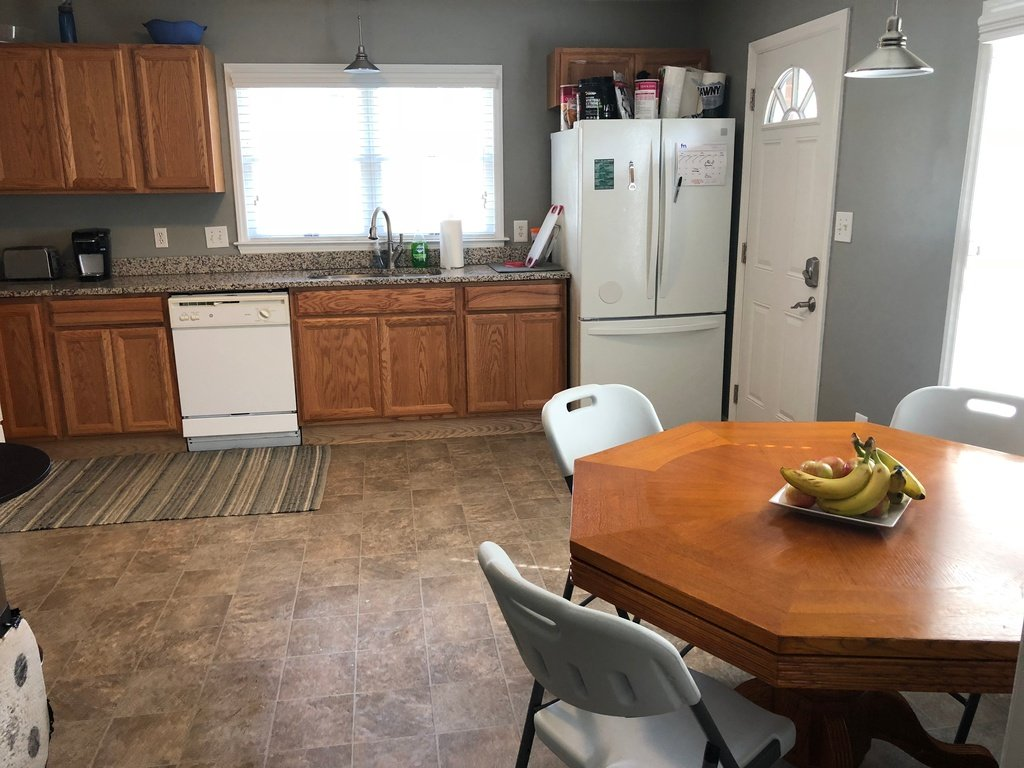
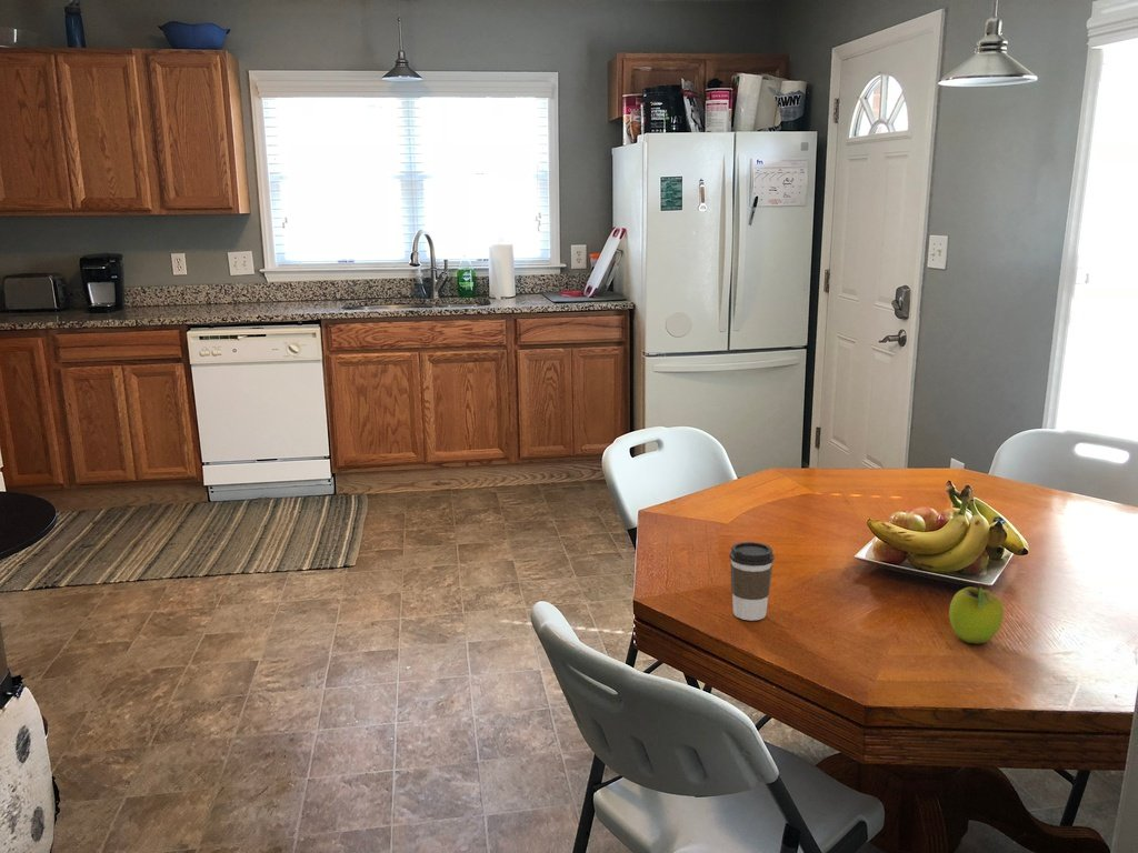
+ fruit (976, 612)
+ coffee cup (750, 581)
